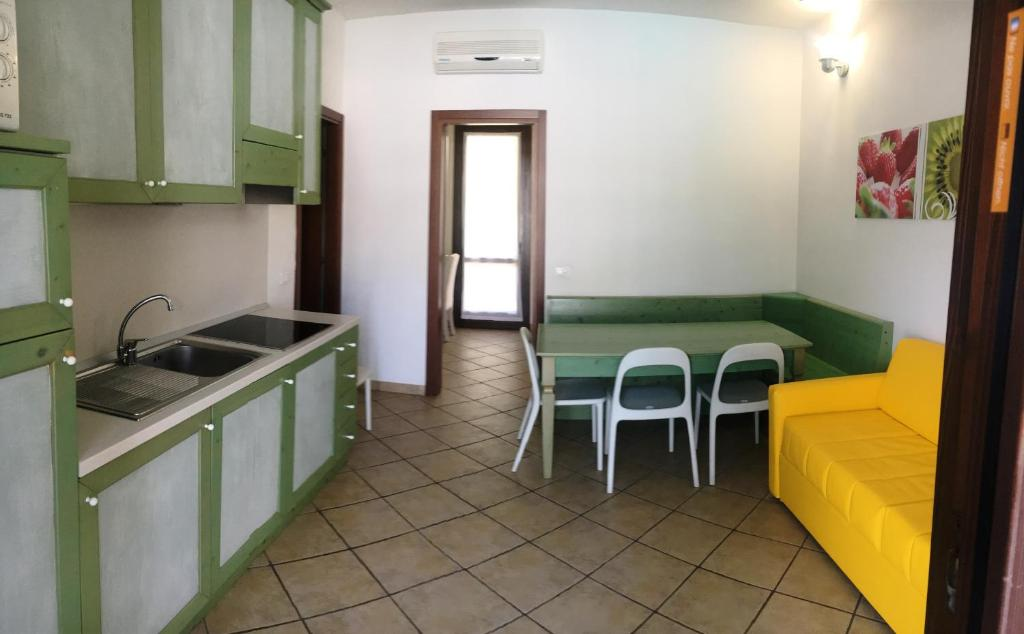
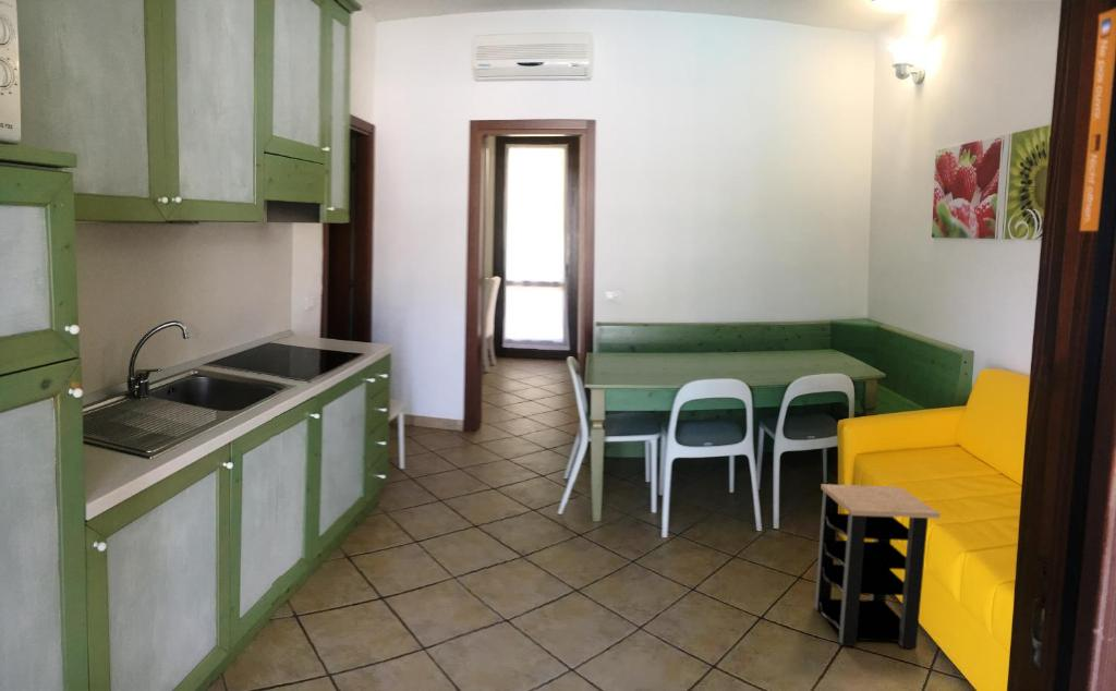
+ side table (870, 562)
